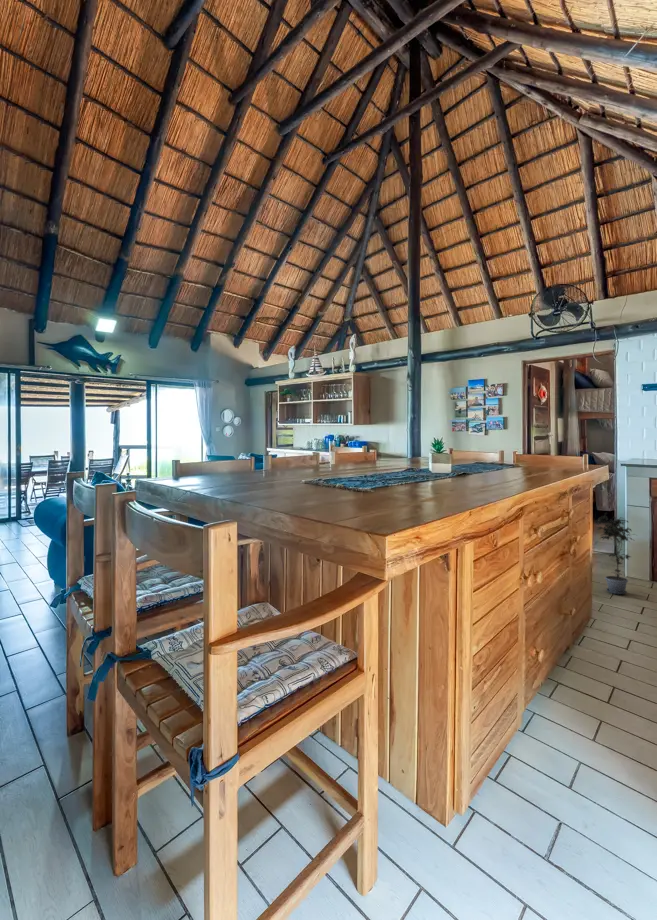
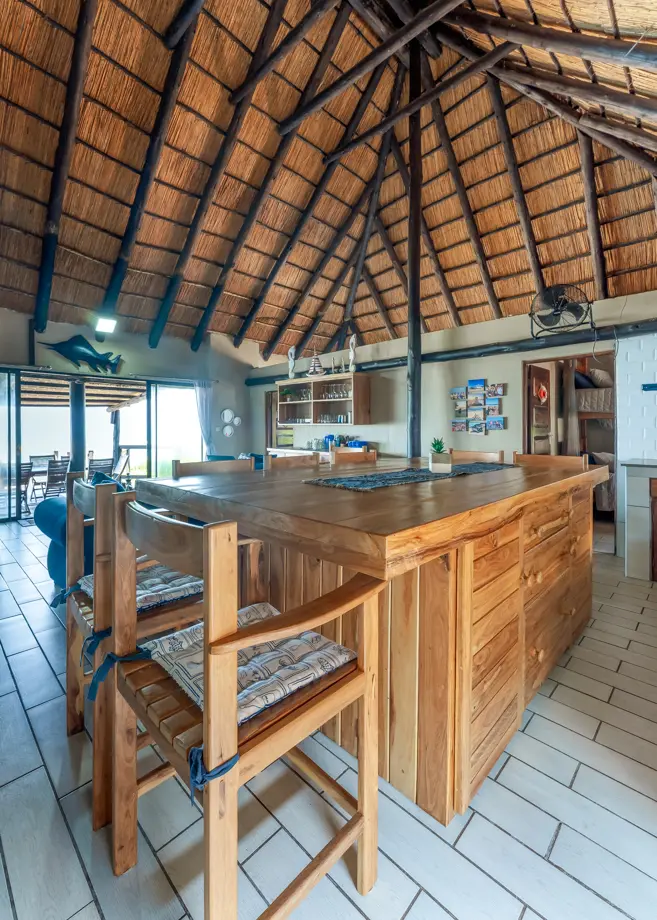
- potted plant (615, 553)
